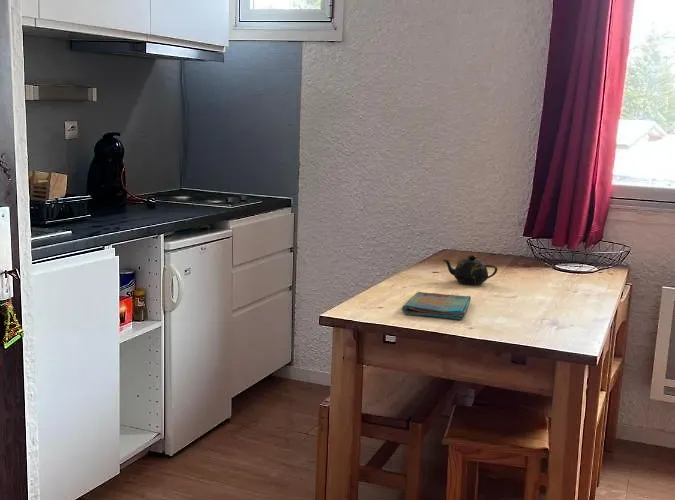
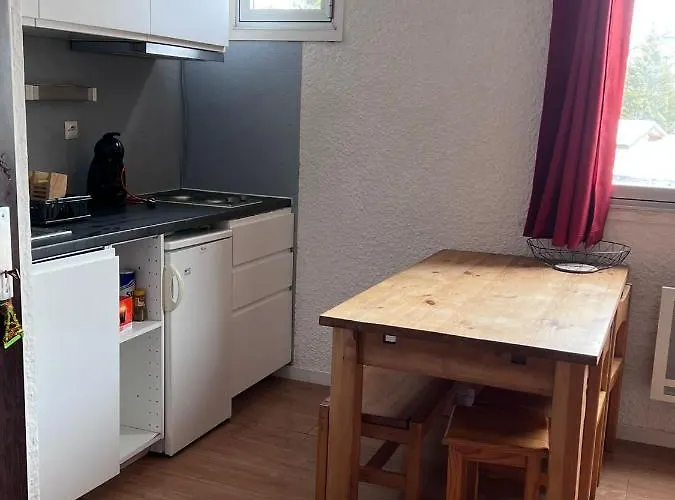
- teapot (469, 268)
- dish towel (437, 303)
